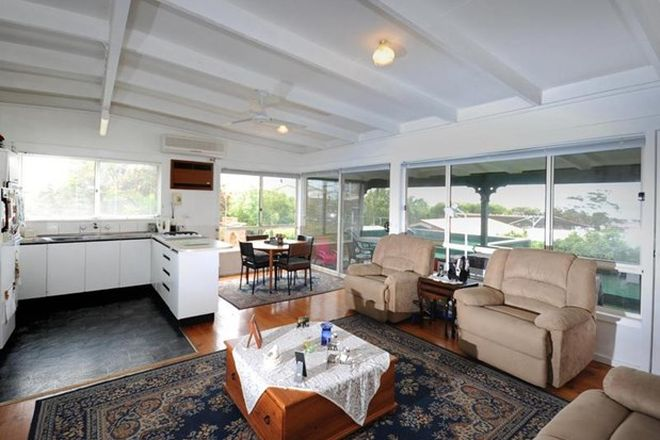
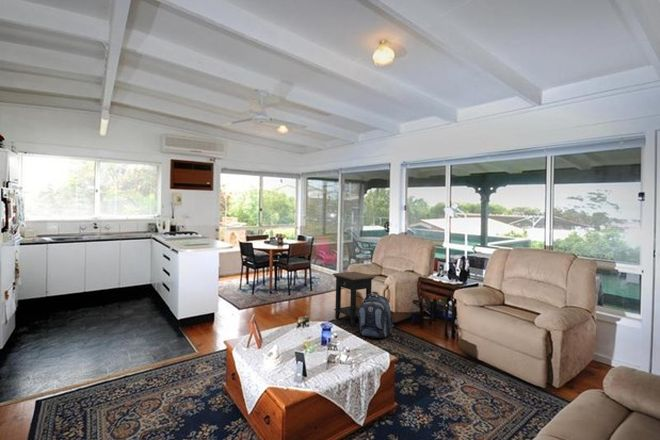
+ backpack (375, 312)
+ side table (353, 297)
